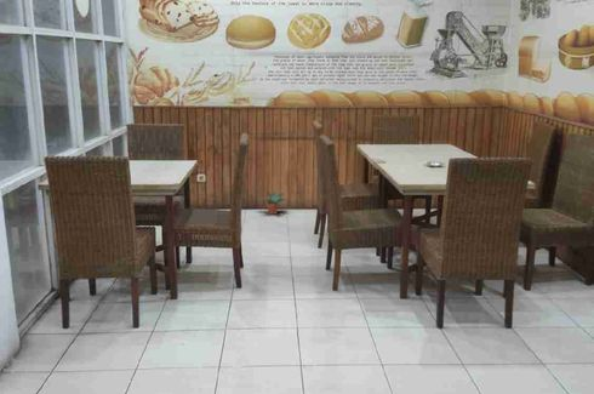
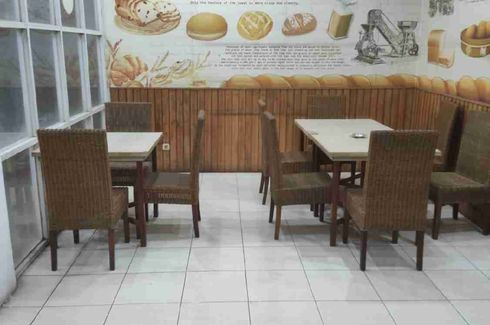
- potted plant (273, 201)
